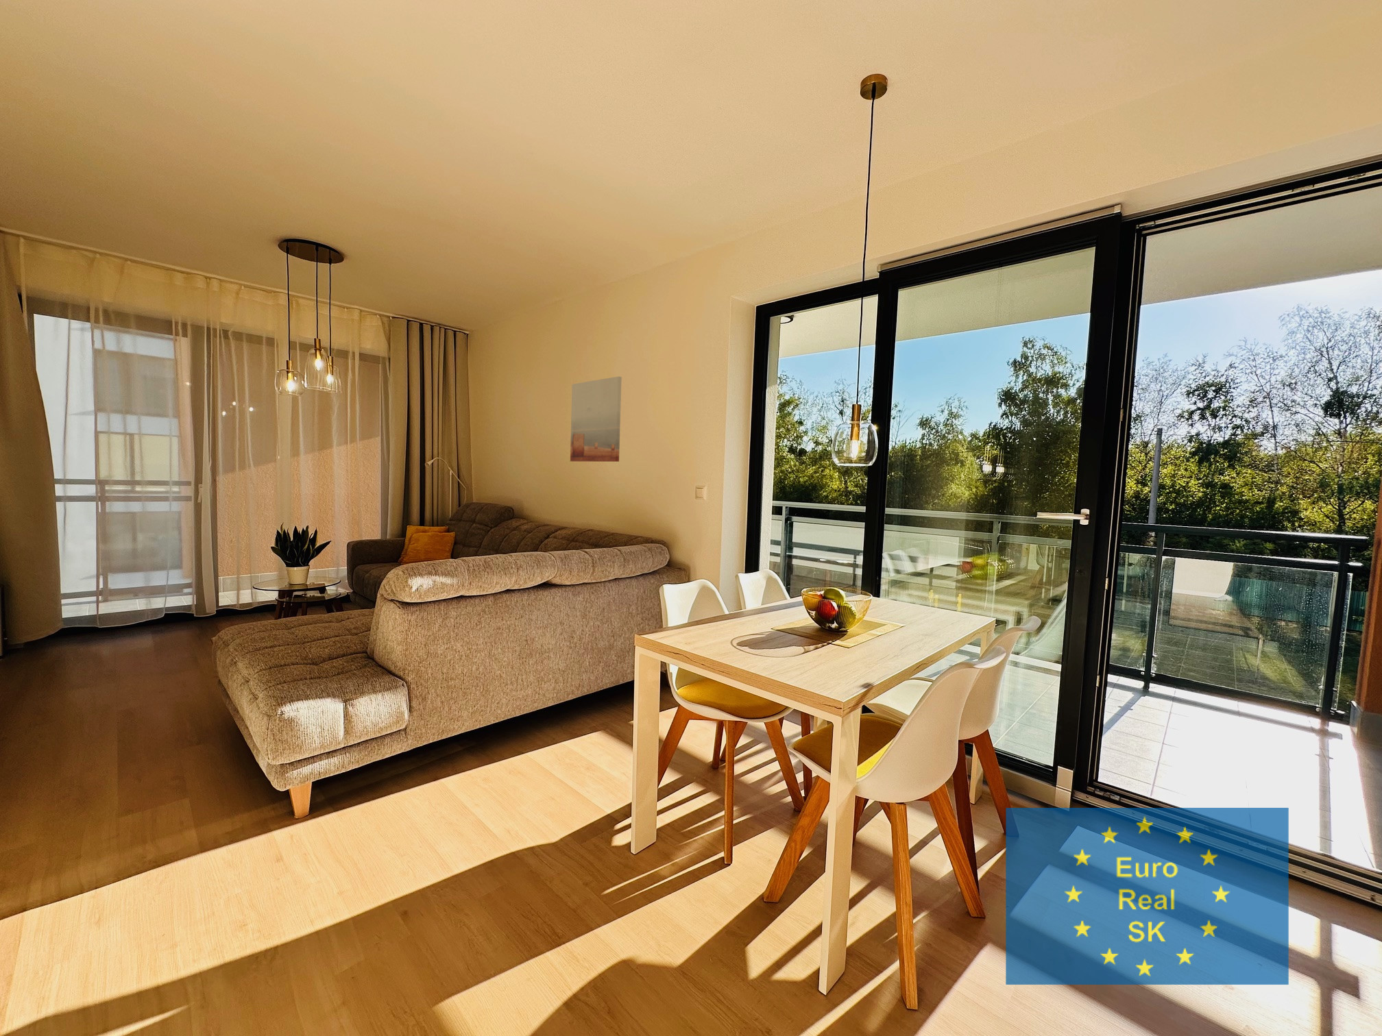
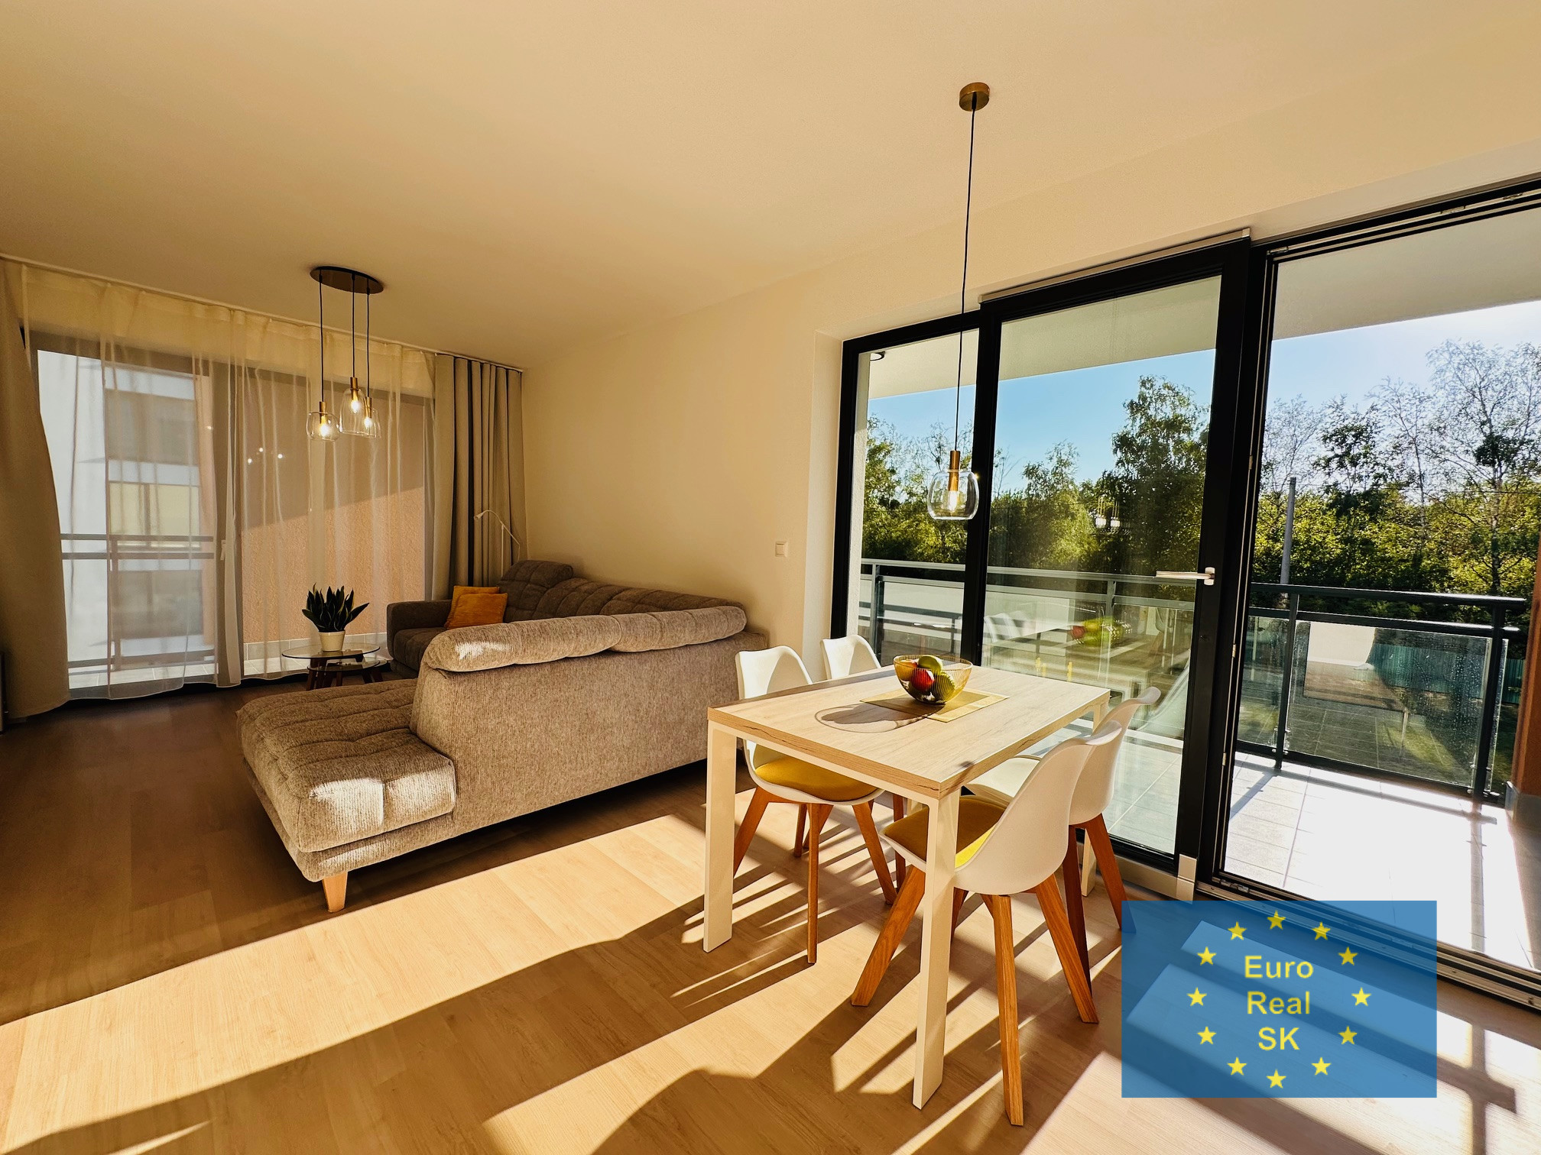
- wall art (594, 421)
